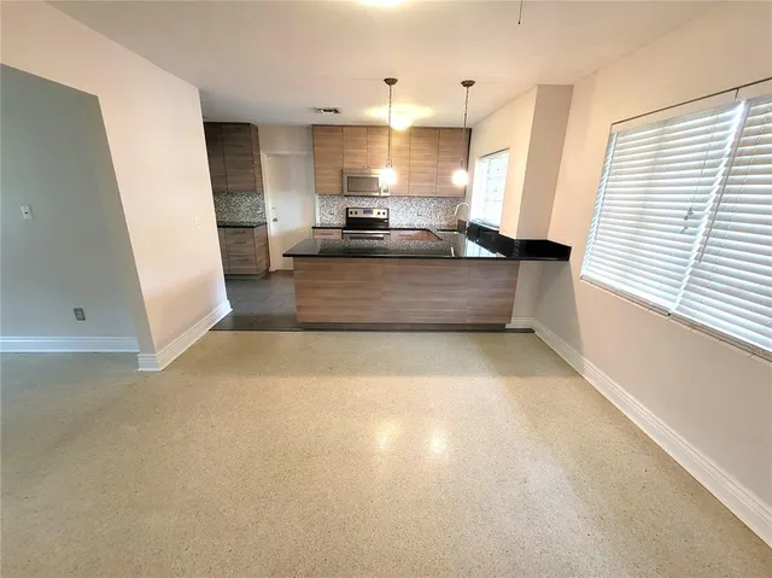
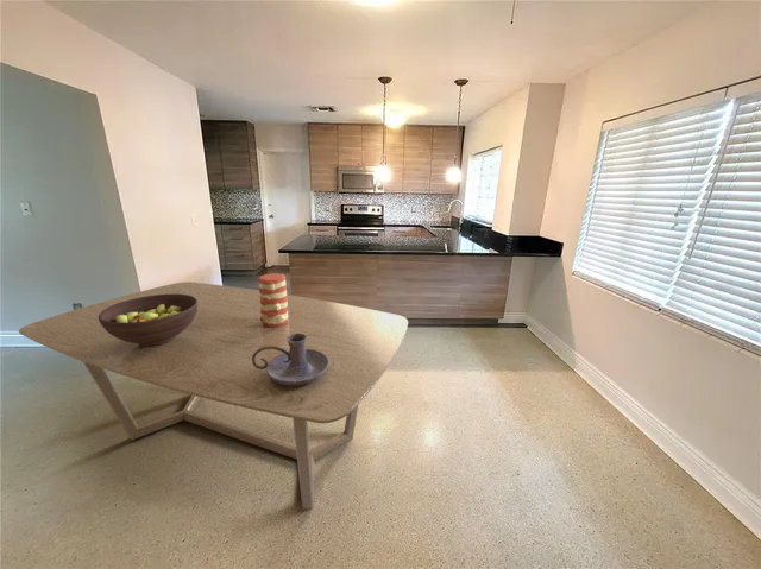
+ fruit bowl (155, 323)
+ dining table (235, 383)
+ candle holder (290, 355)
+ vase (272, 299)
